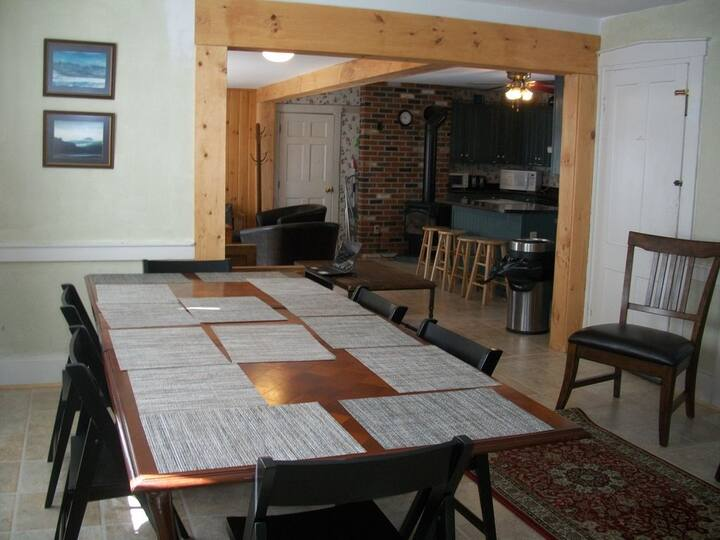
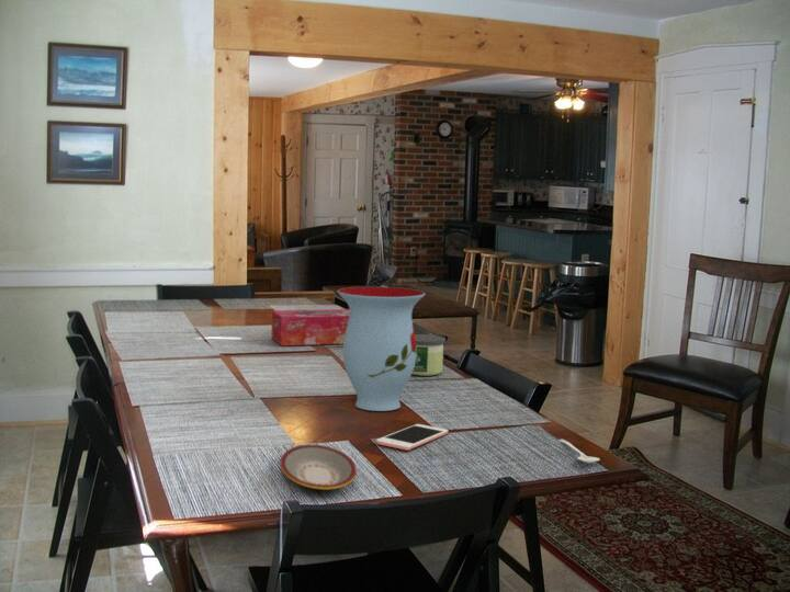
+ cell phone (413, 436)
+ tissue box (316, 327)
+ candle (424, 354)
+ plate (317, 470)
+ stirrer (576, 449)
+ vase (380, 349)
